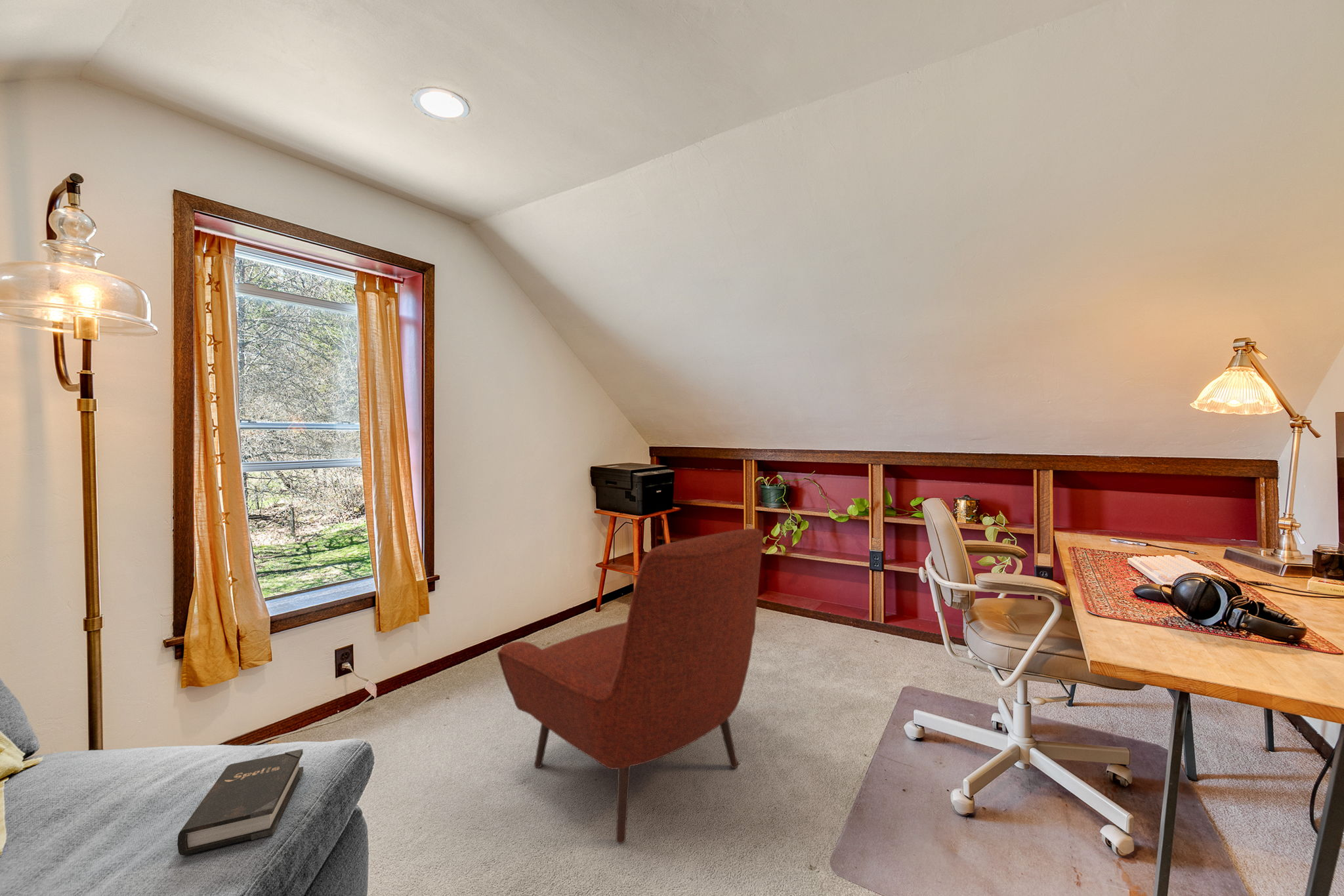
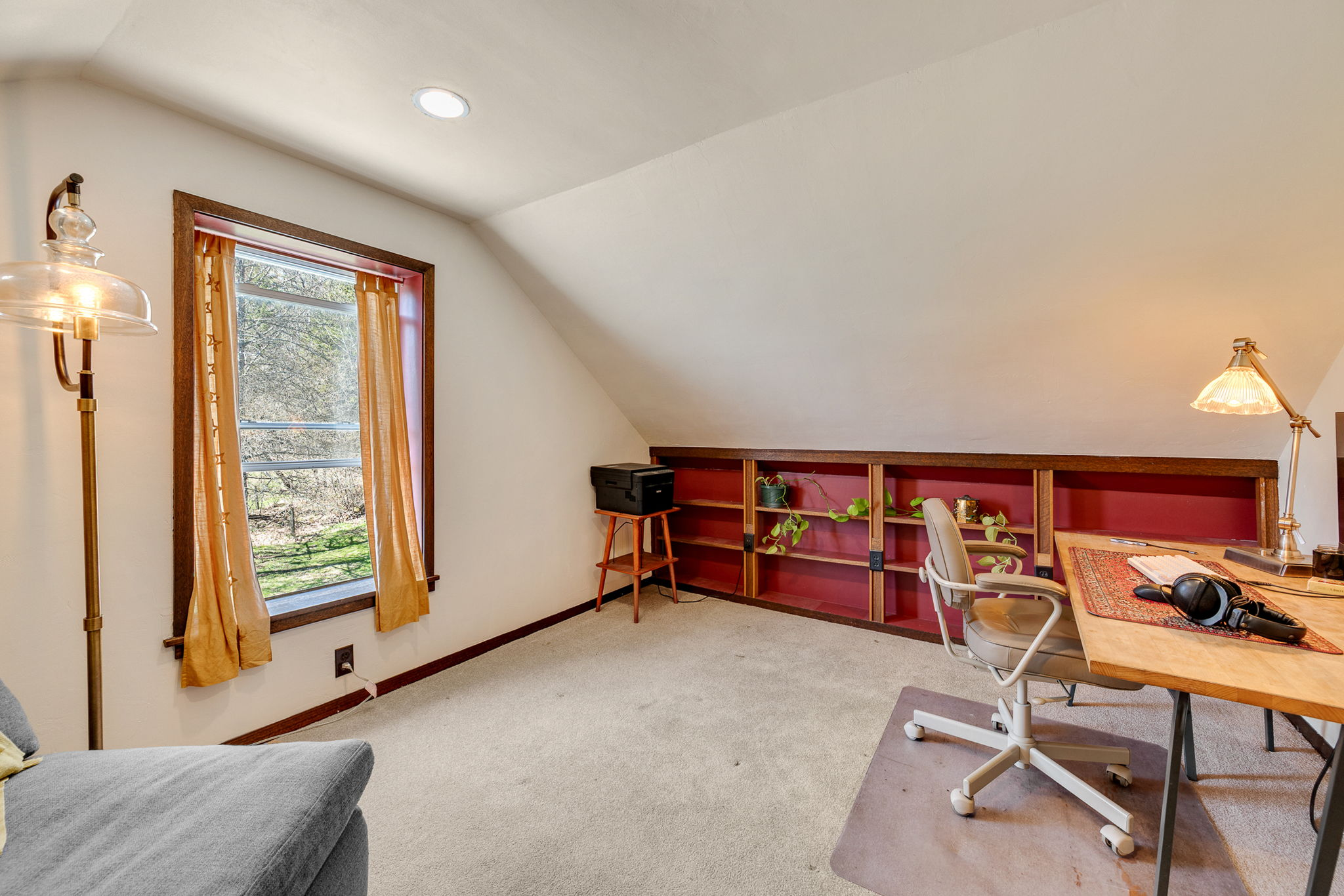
- hardback book (247, 797)
- chair (645, 651)
